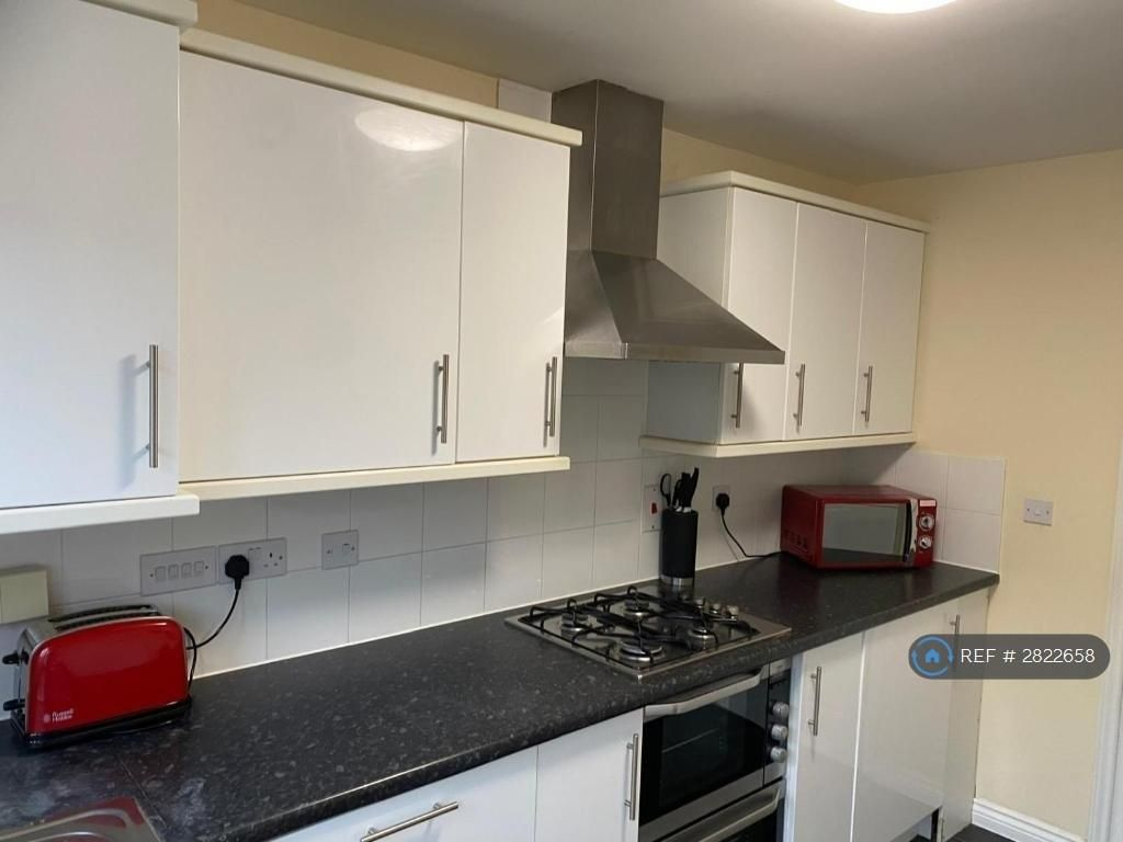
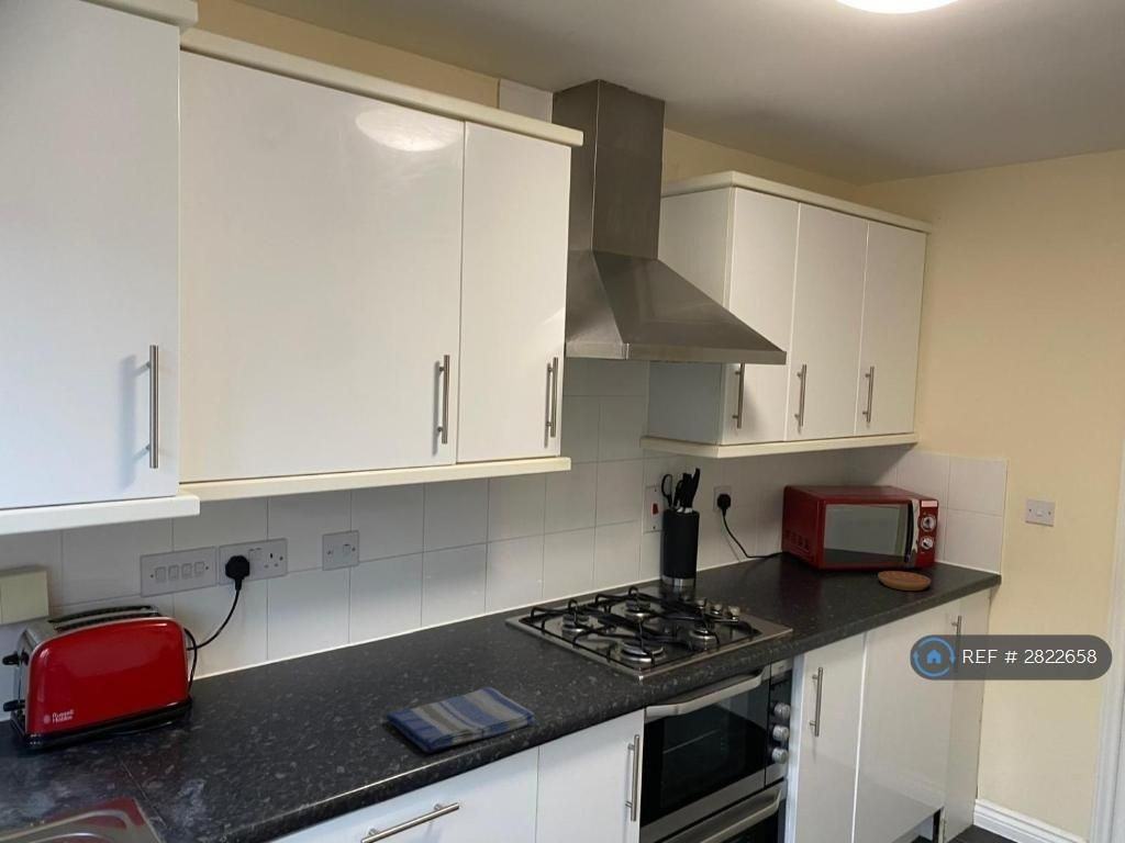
+ saucer (903, 581)
+ dish towel (460, 716)
